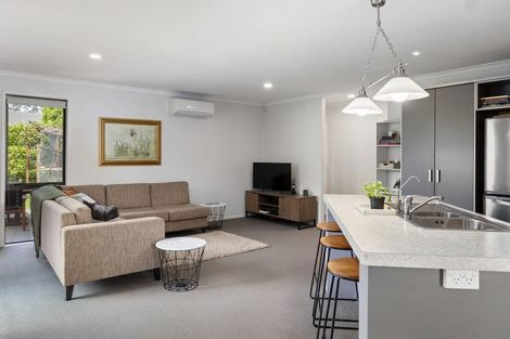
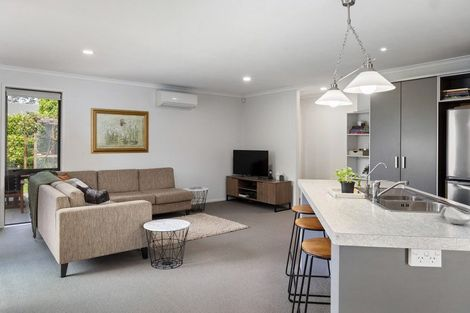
+ spoon rest (452, 214)
